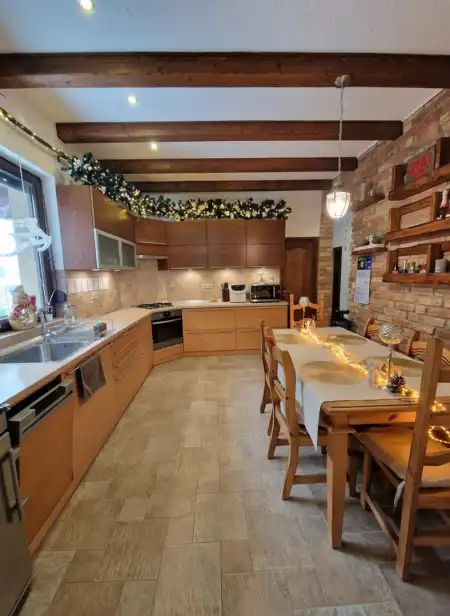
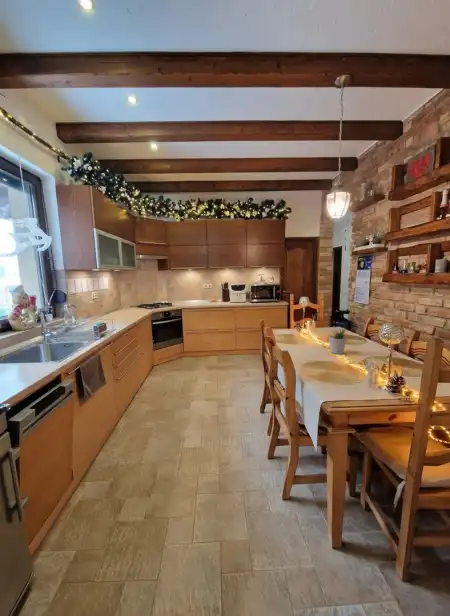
+ potted plant (337, 339)
